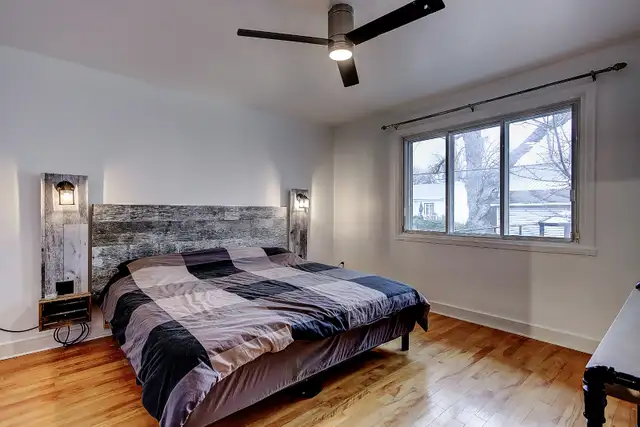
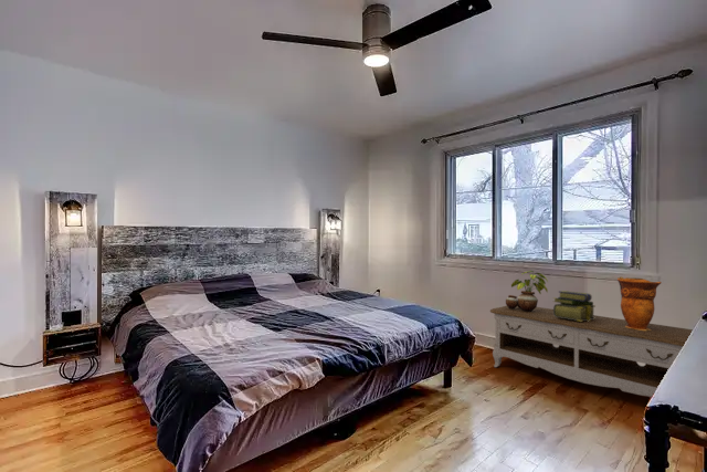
+ decorative vase (637, 302)
+ stack of books (573, 304)
+ storage bench (585, 352)
+ potted plant (527, 290)
